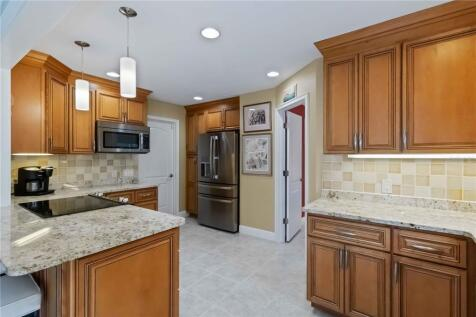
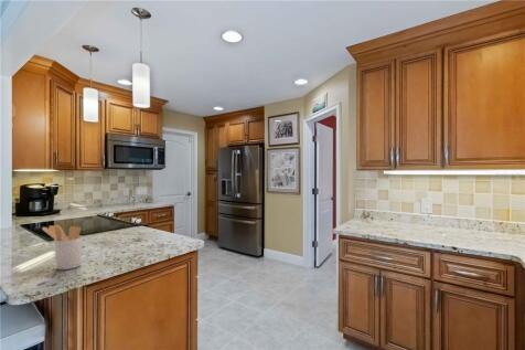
+ utensil holder (63, 245)
